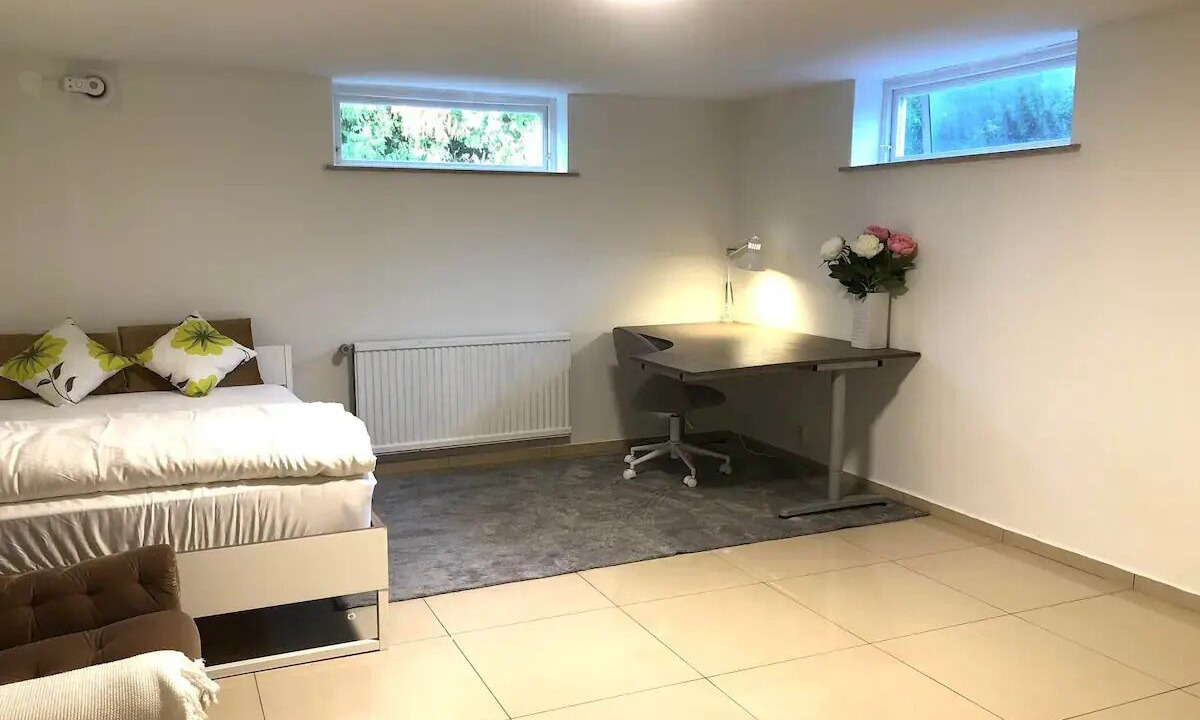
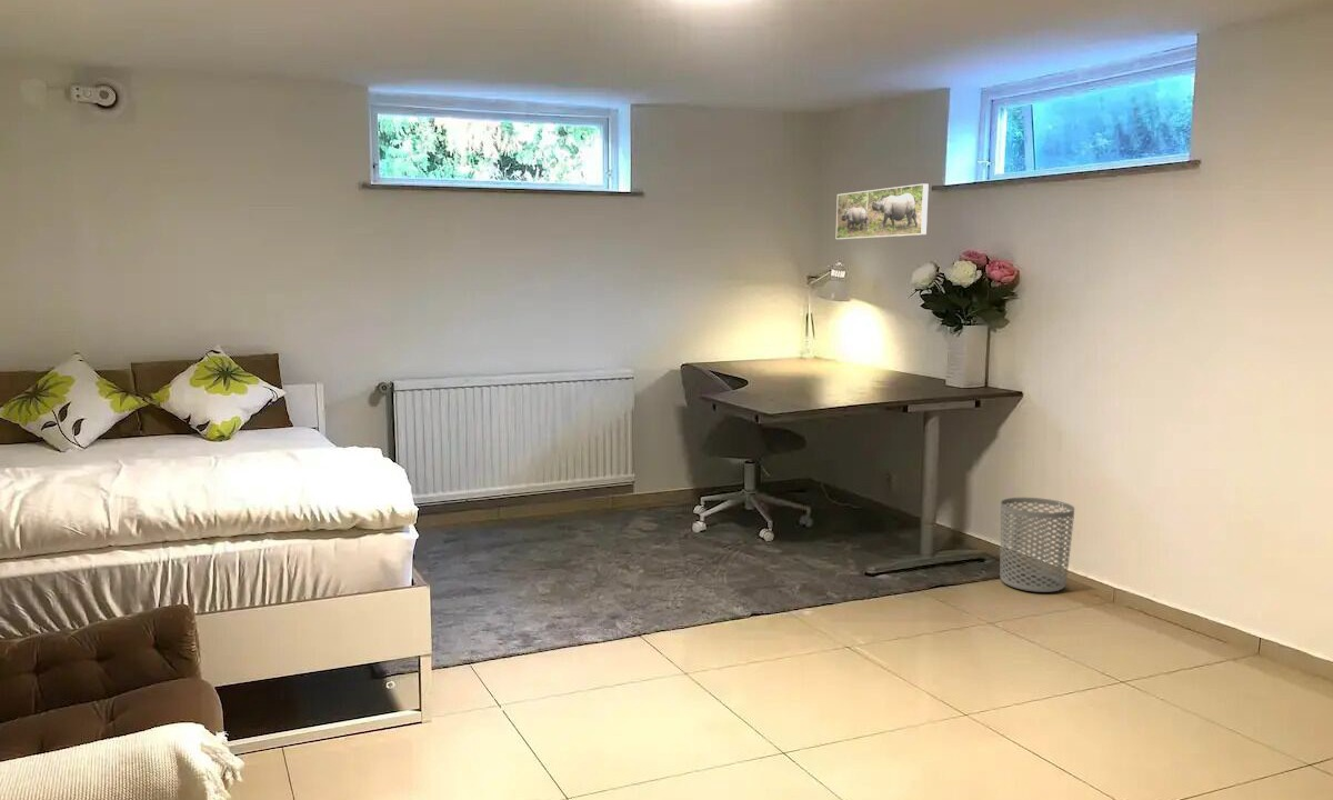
+ waste bin (1033, 544)
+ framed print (879, 213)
